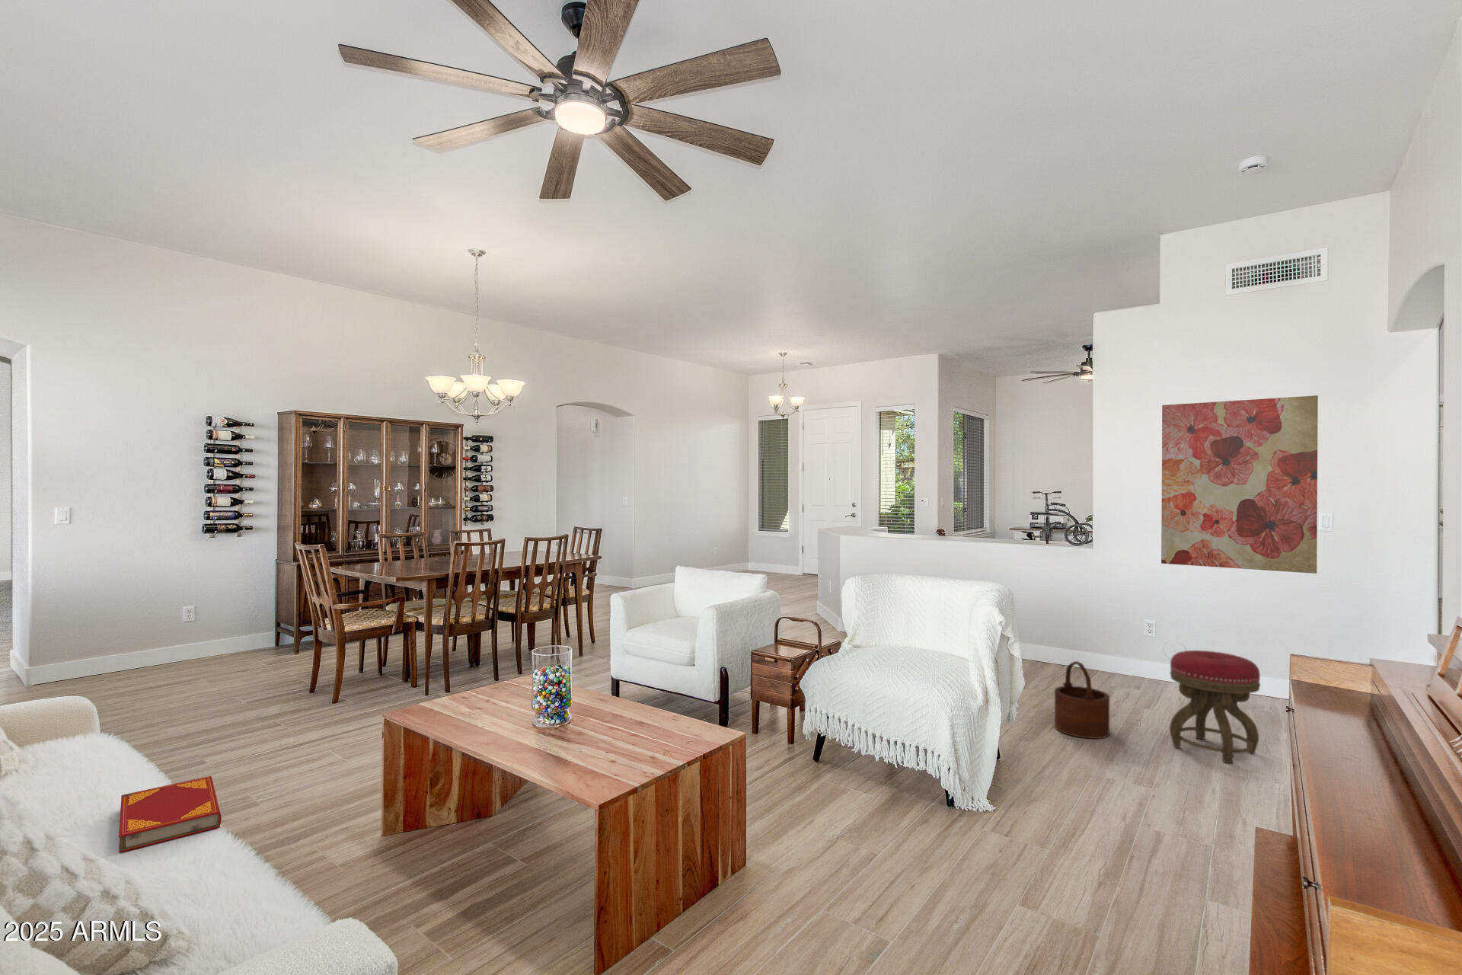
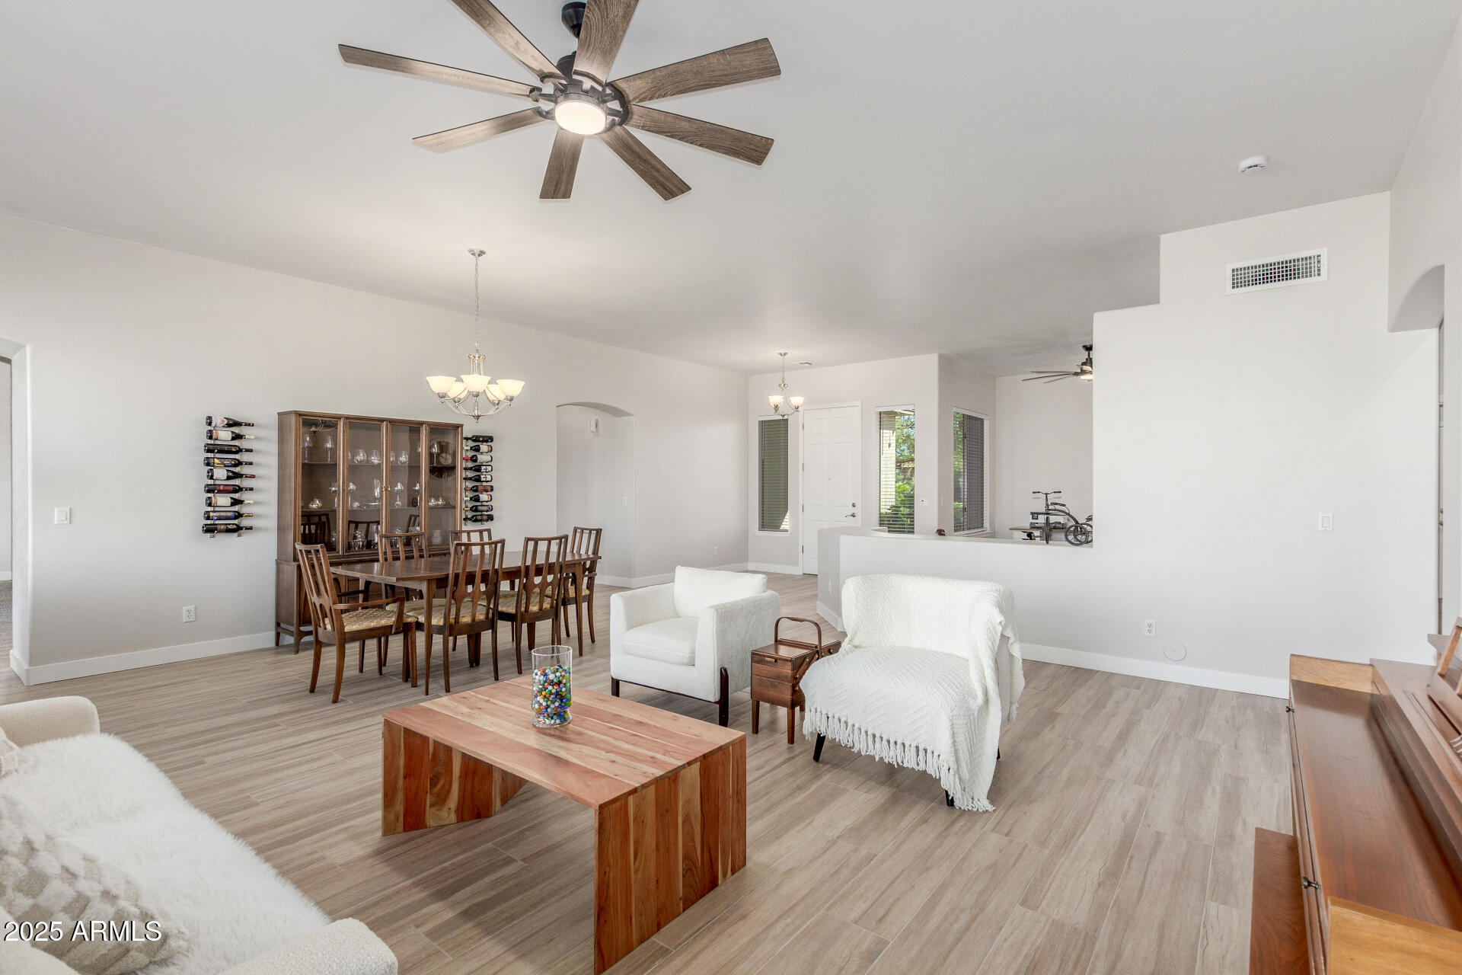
- wooden bucket (1081, 695)
- hardback book (170, 811)
- wall art (1235, 483)
- stool (1213, 702)
